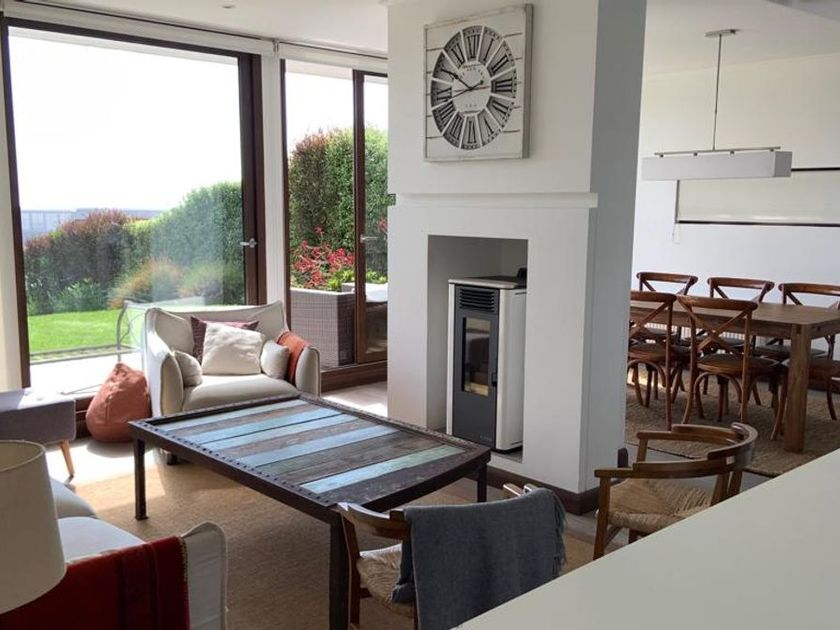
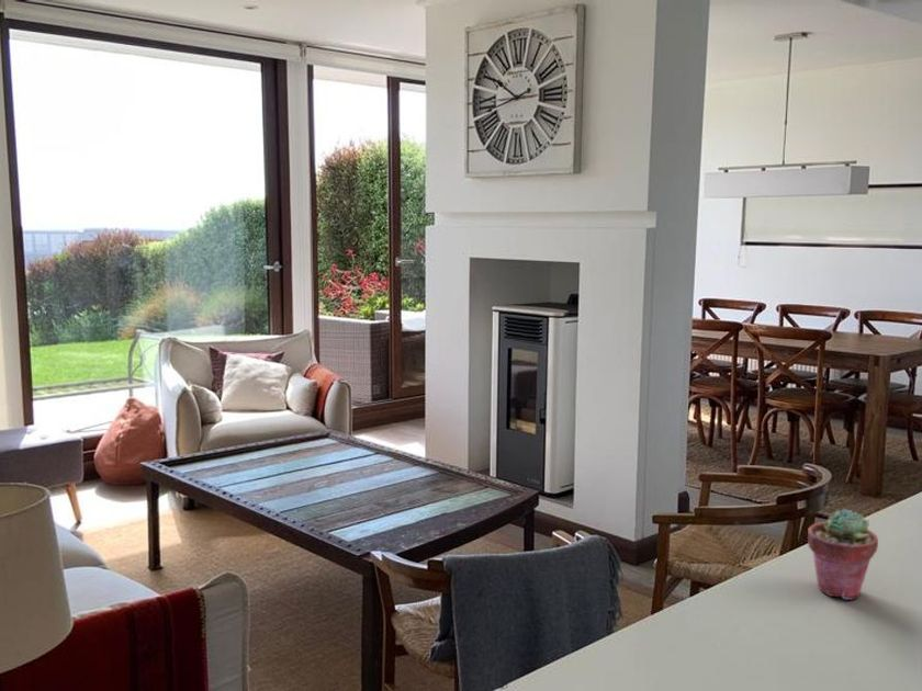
+ potted succulent (841, 550)
